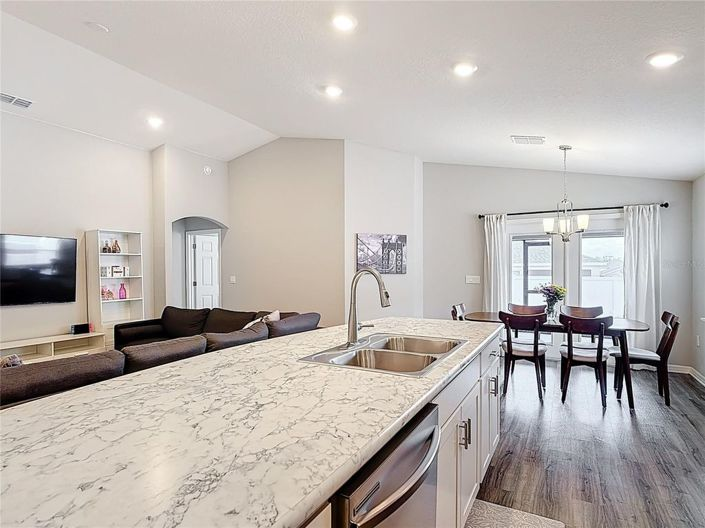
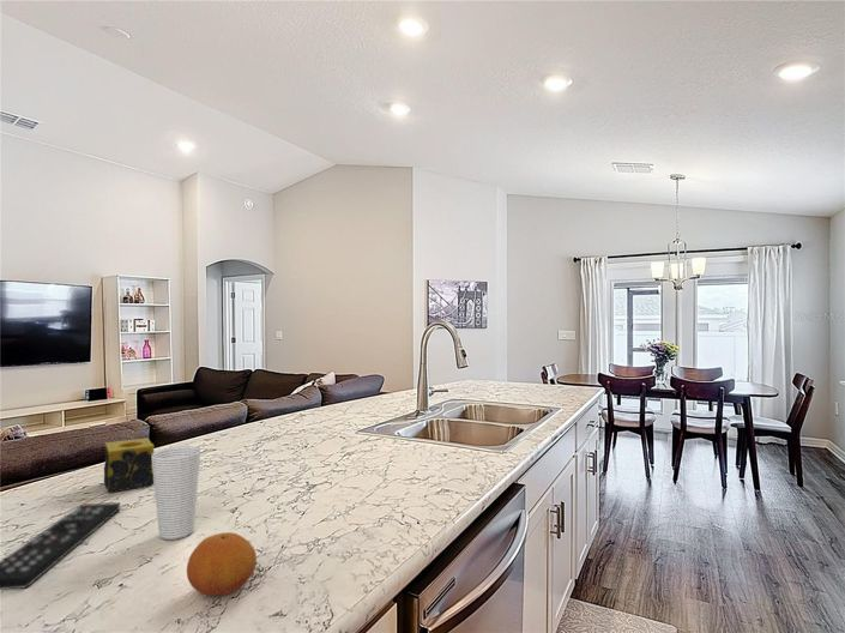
+ cup (176, 492)
+ remote control (59, 537)
+ candle (128, 463)
+ fruit (222, 562)
